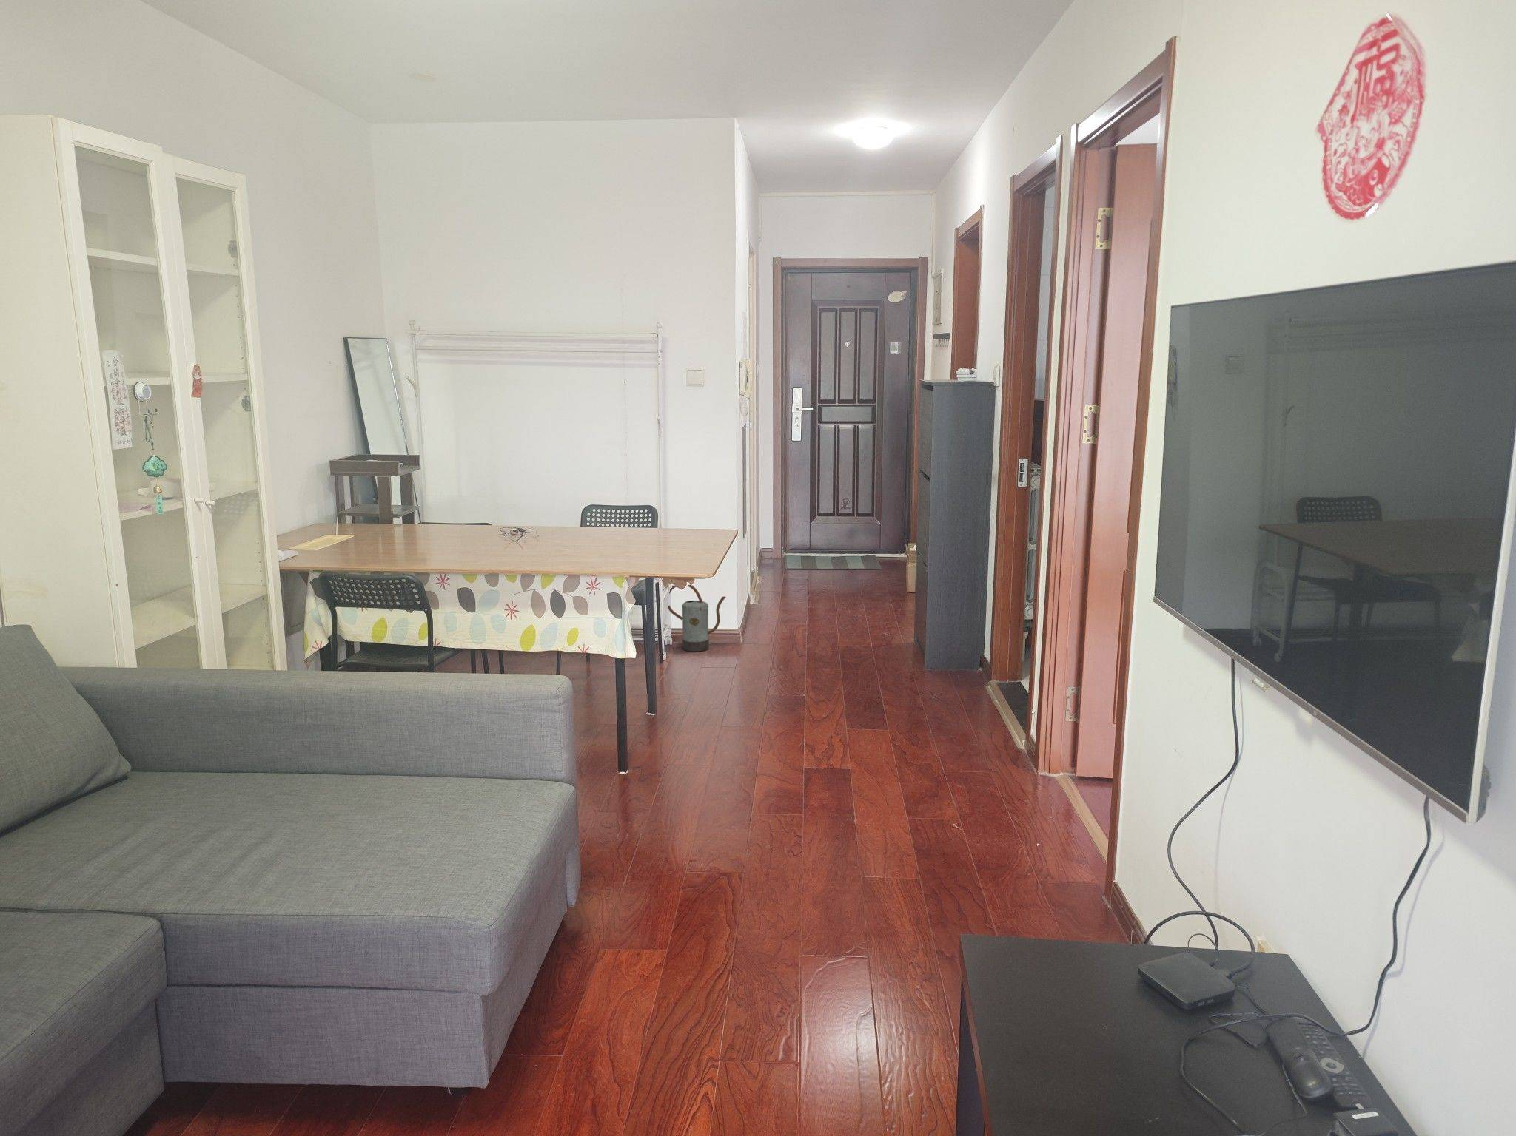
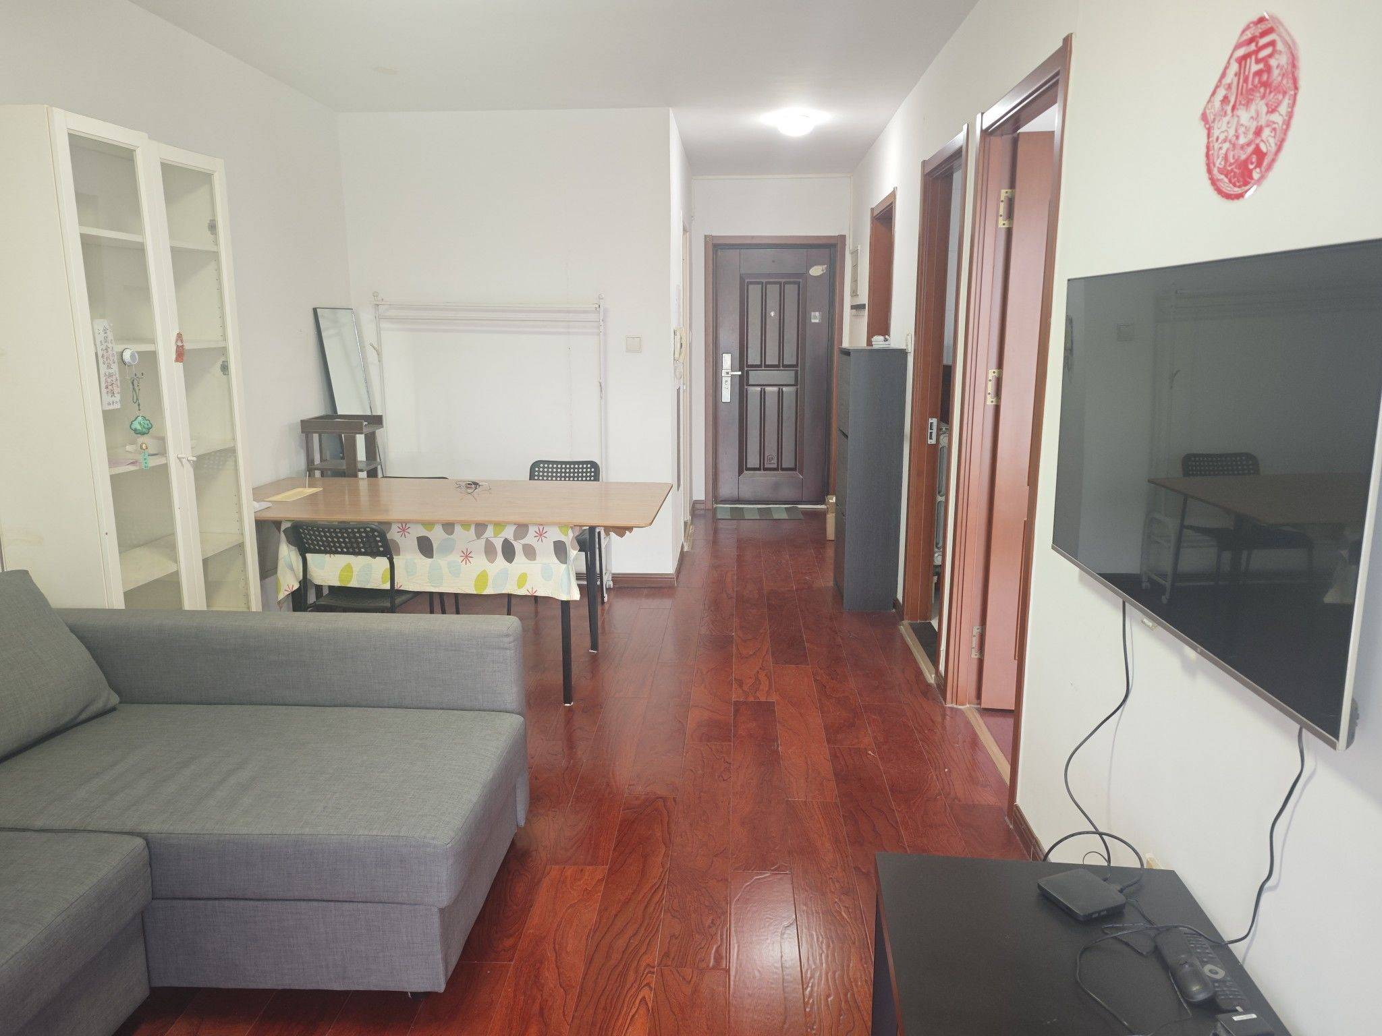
- watering can (696, 616)
